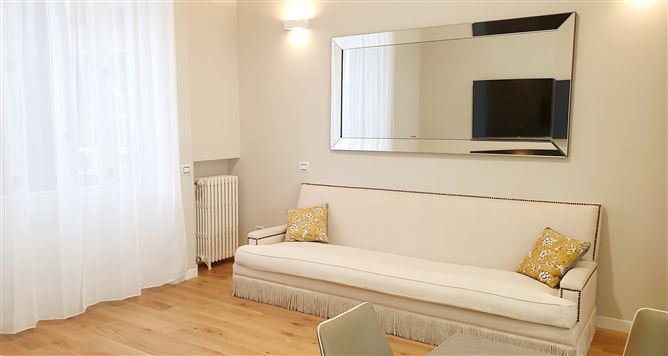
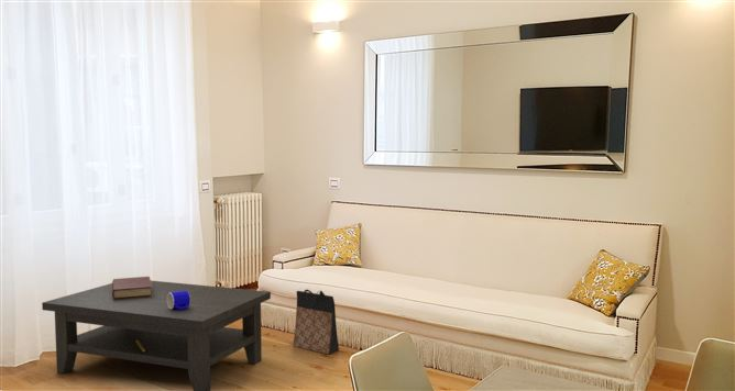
+ coffee table (161, 324)
+ bag (315, 319)
